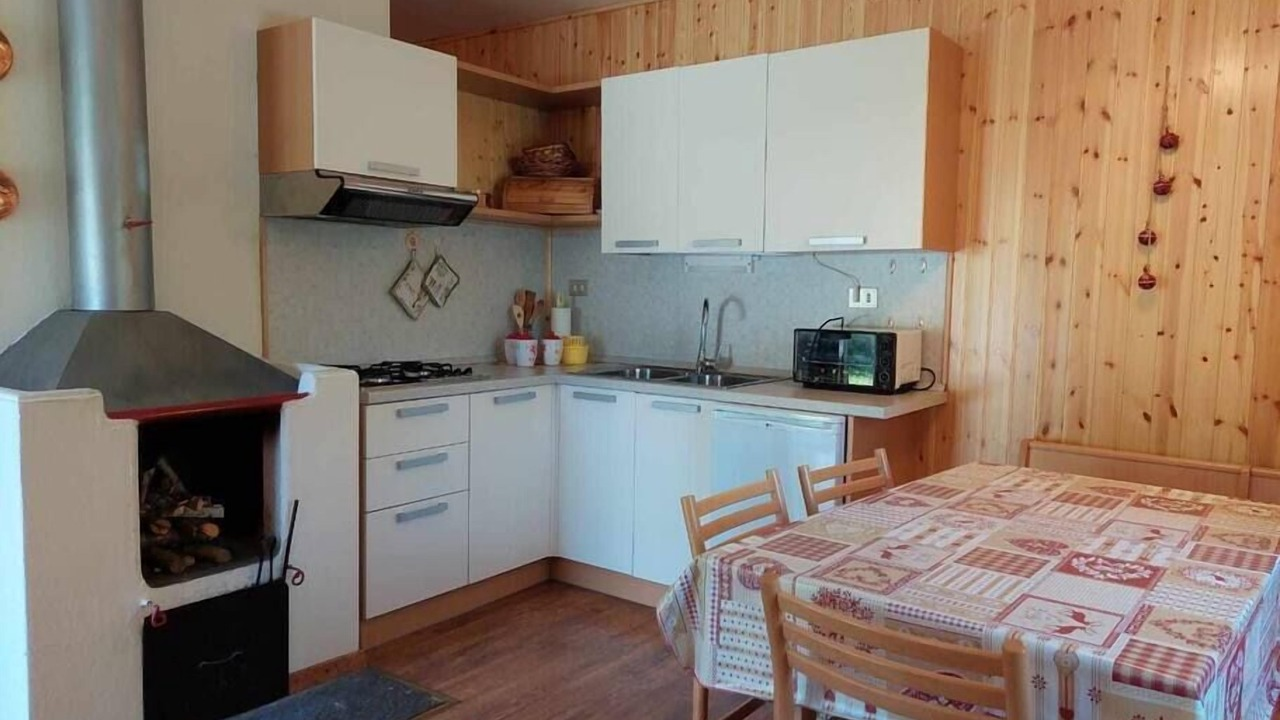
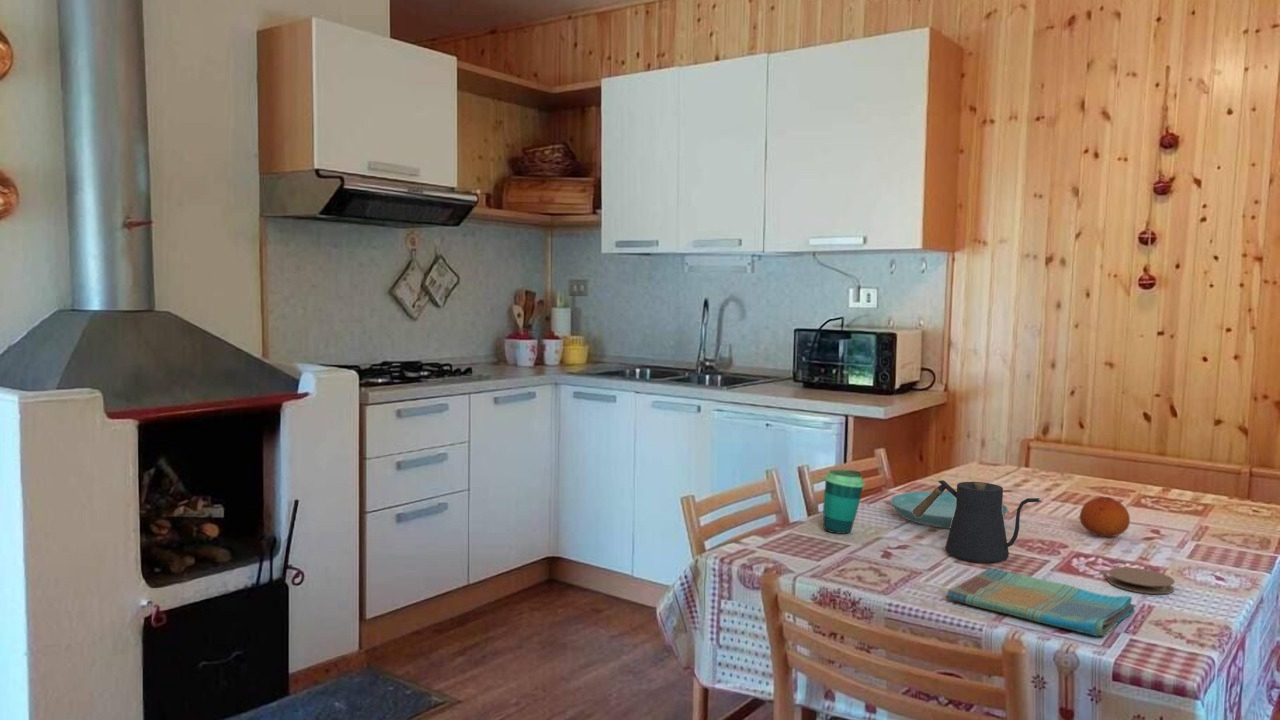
+ fruit (1104, 515)
+ saucer (947, 510)
+ kettle (974, 518)
+ dish towel (1040, 598)
+ coaster (1140, 580)
+ cup (843, 501)
